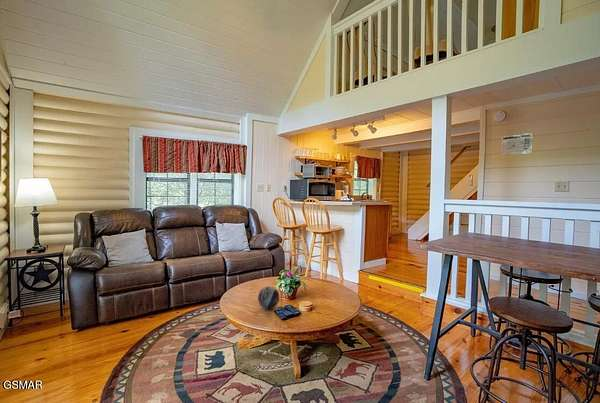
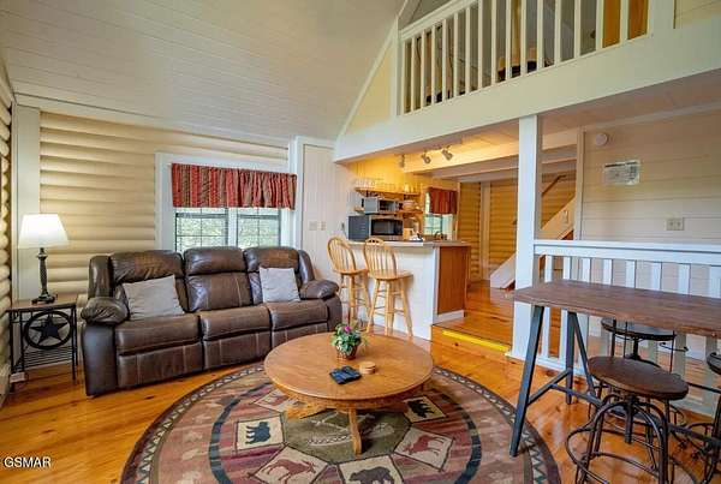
- decorative orb (268, 297)
